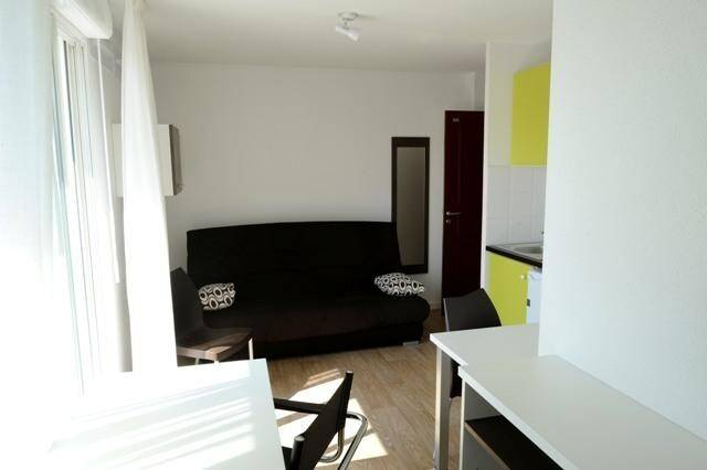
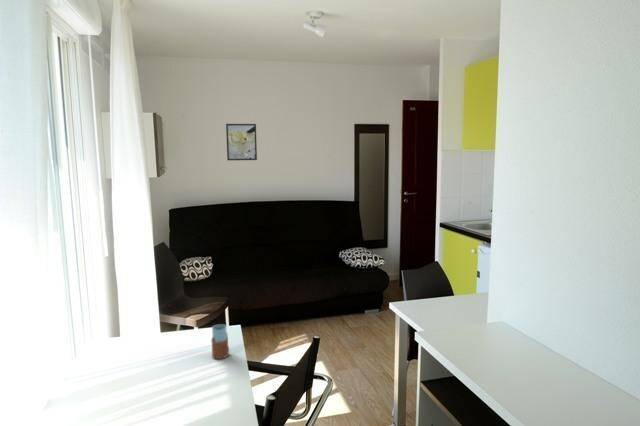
+ drinking glass (221, 342)
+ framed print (241, 142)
